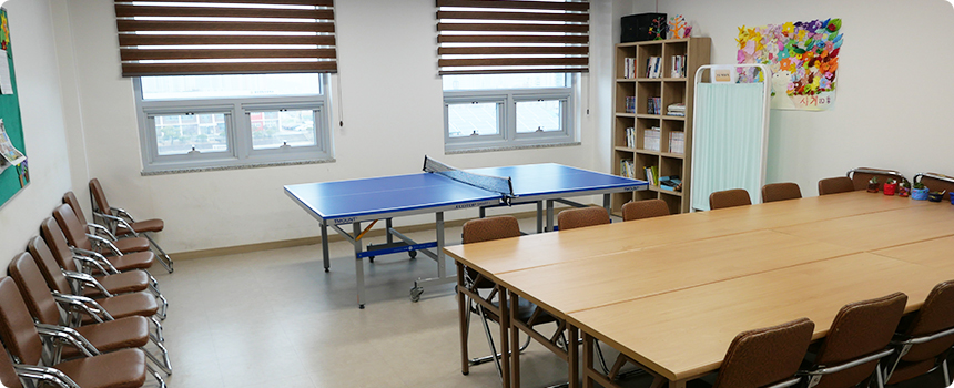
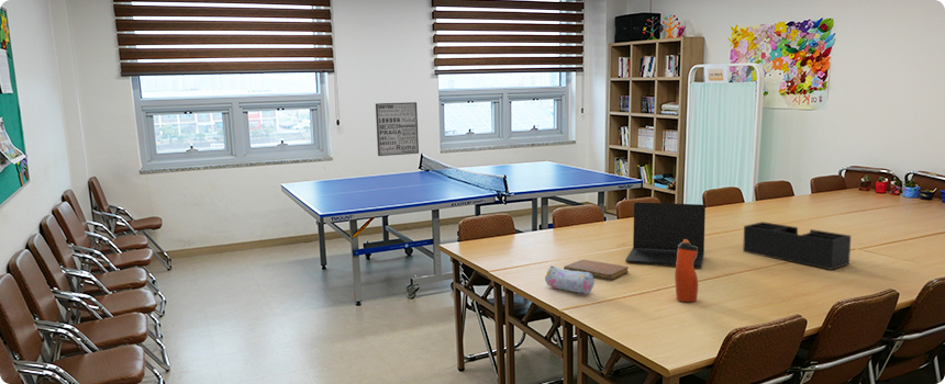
+ notebook (596, 269)
+ laptop (665, 233)
+ water bottle (687, 269)
+ desk organizer (794, 244)
+ wall art (397, 128)
+ pencil case (569, 279)
